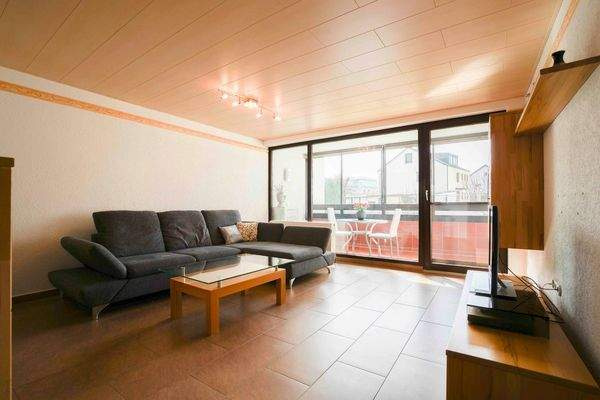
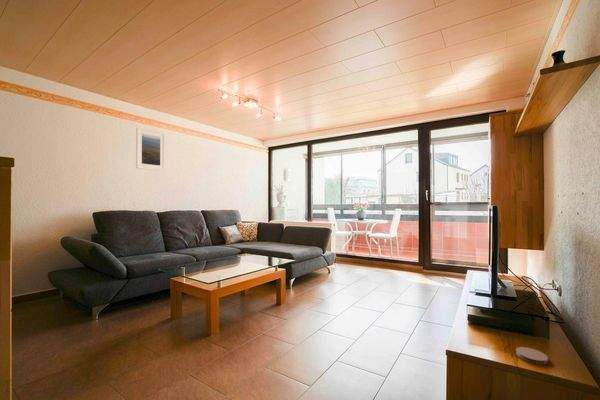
+ coaster (531, 355)
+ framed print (151, 150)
